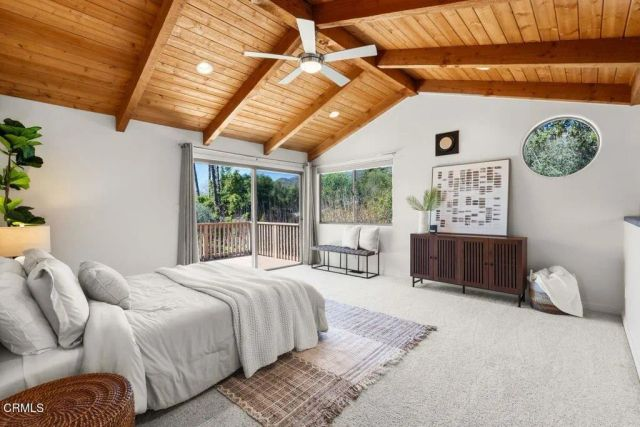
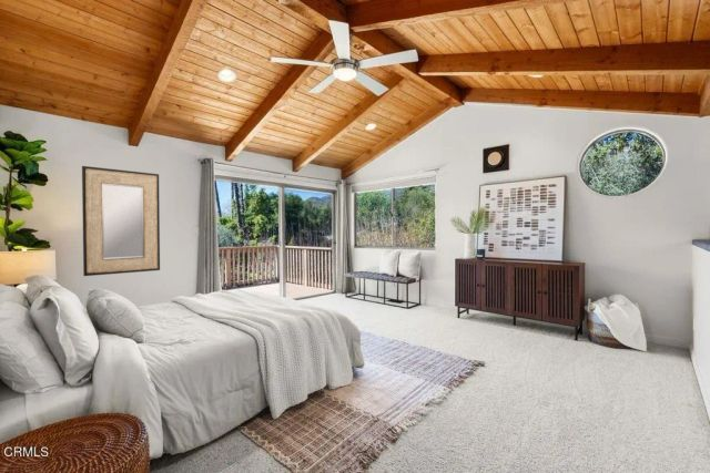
+ home mirror (123, 222)
